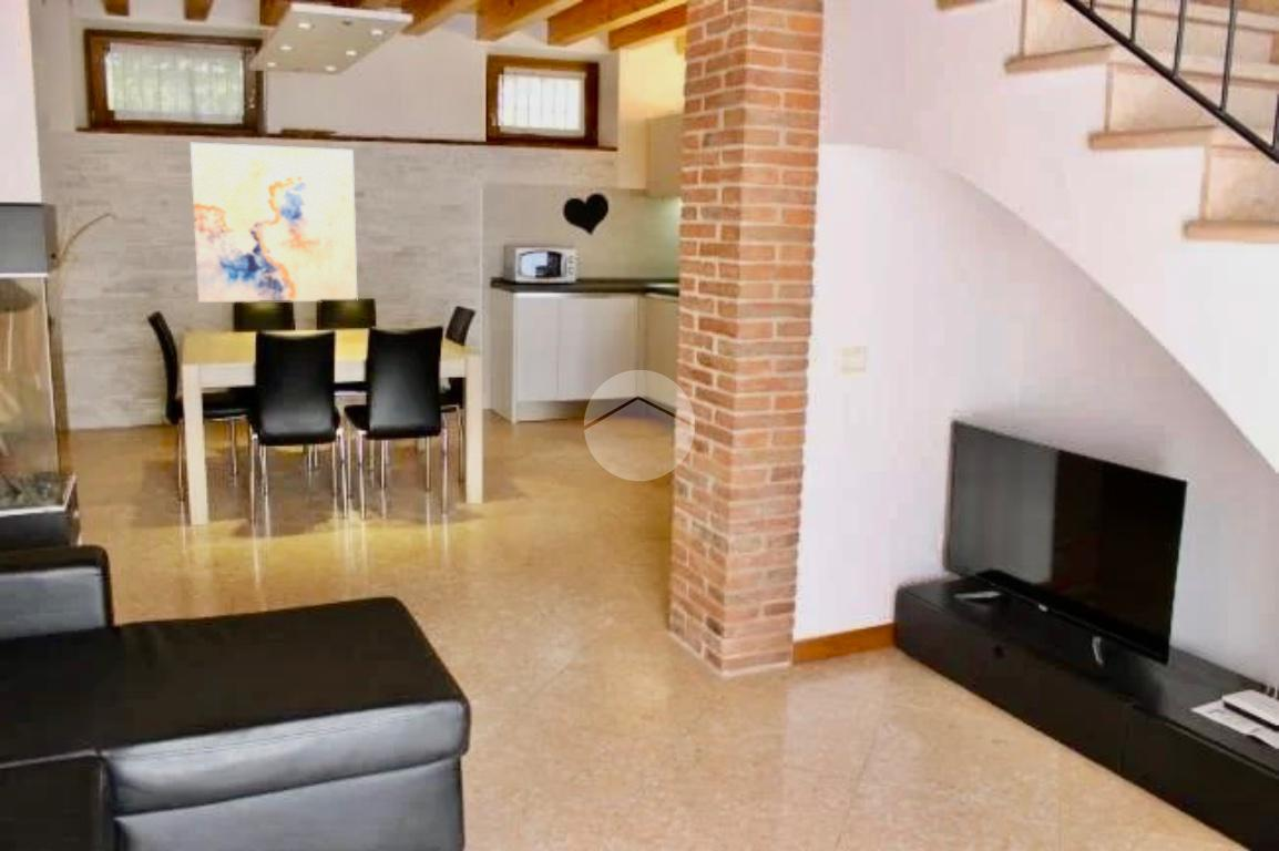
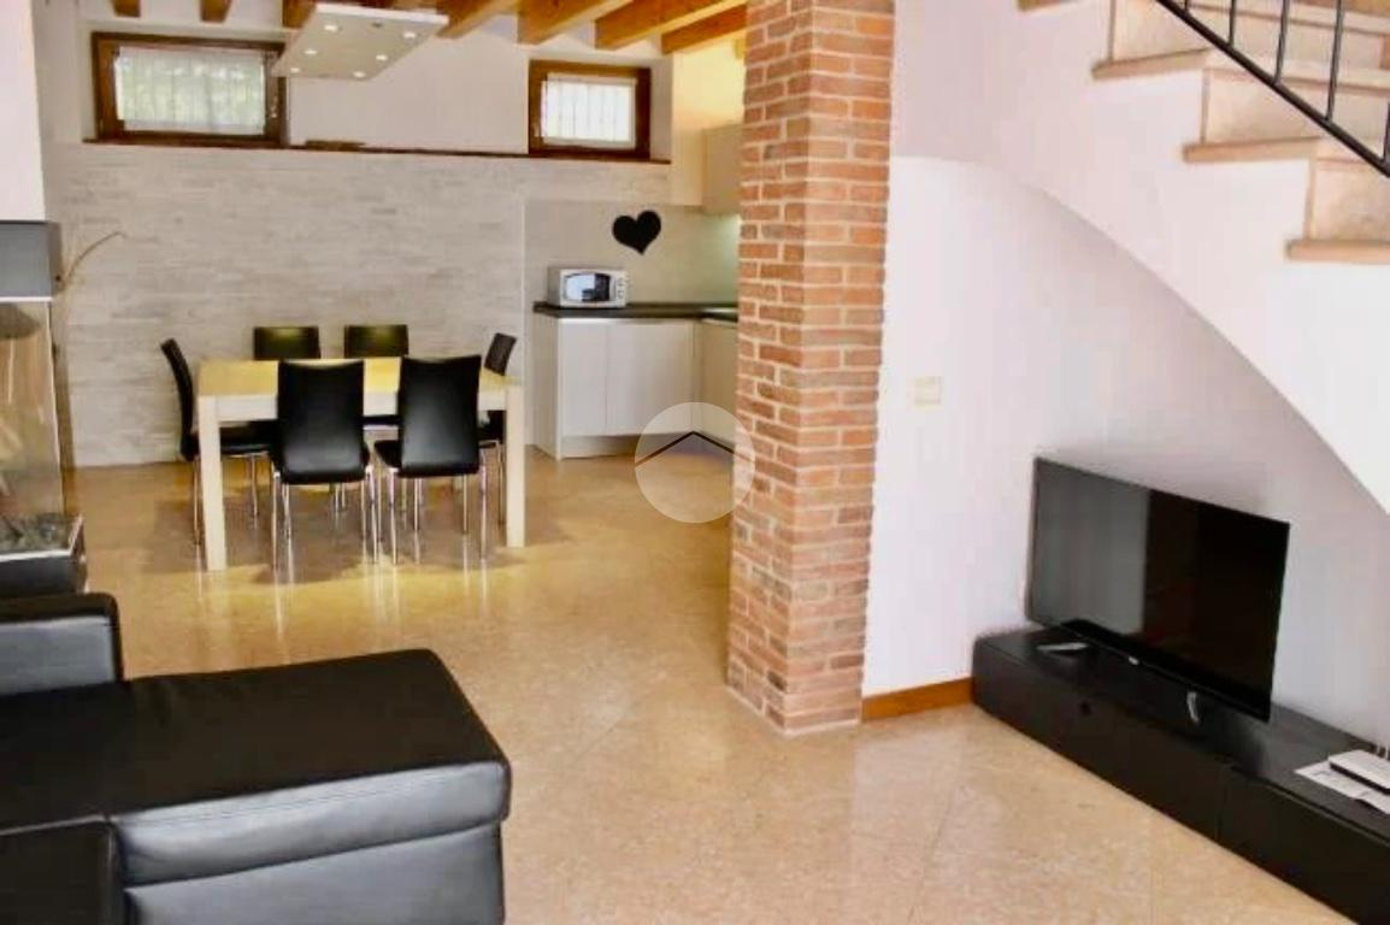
- wall art (276, 224)
